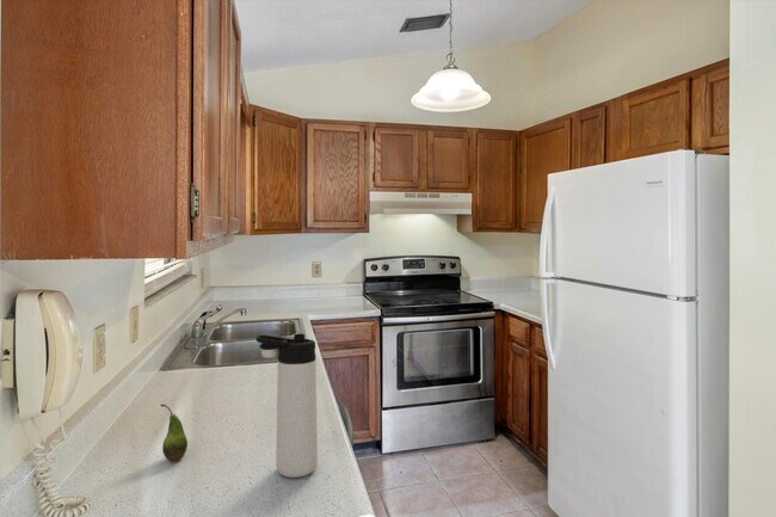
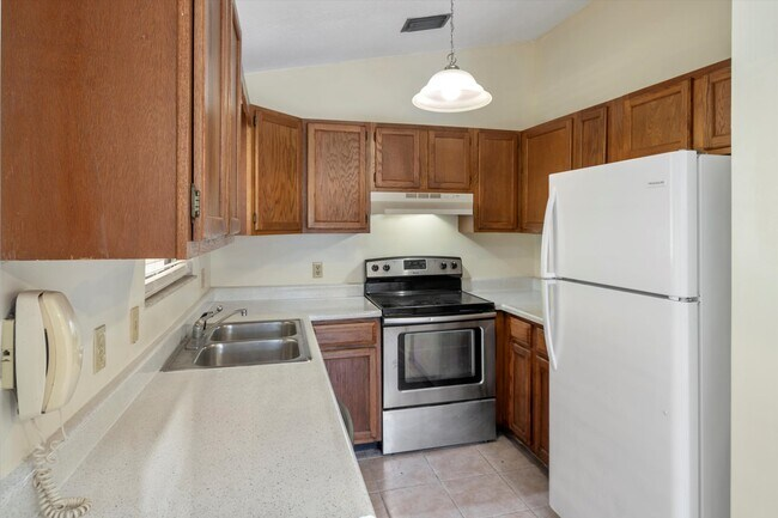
- thermos bottle (287, 402)
- fruit (174, 430)
